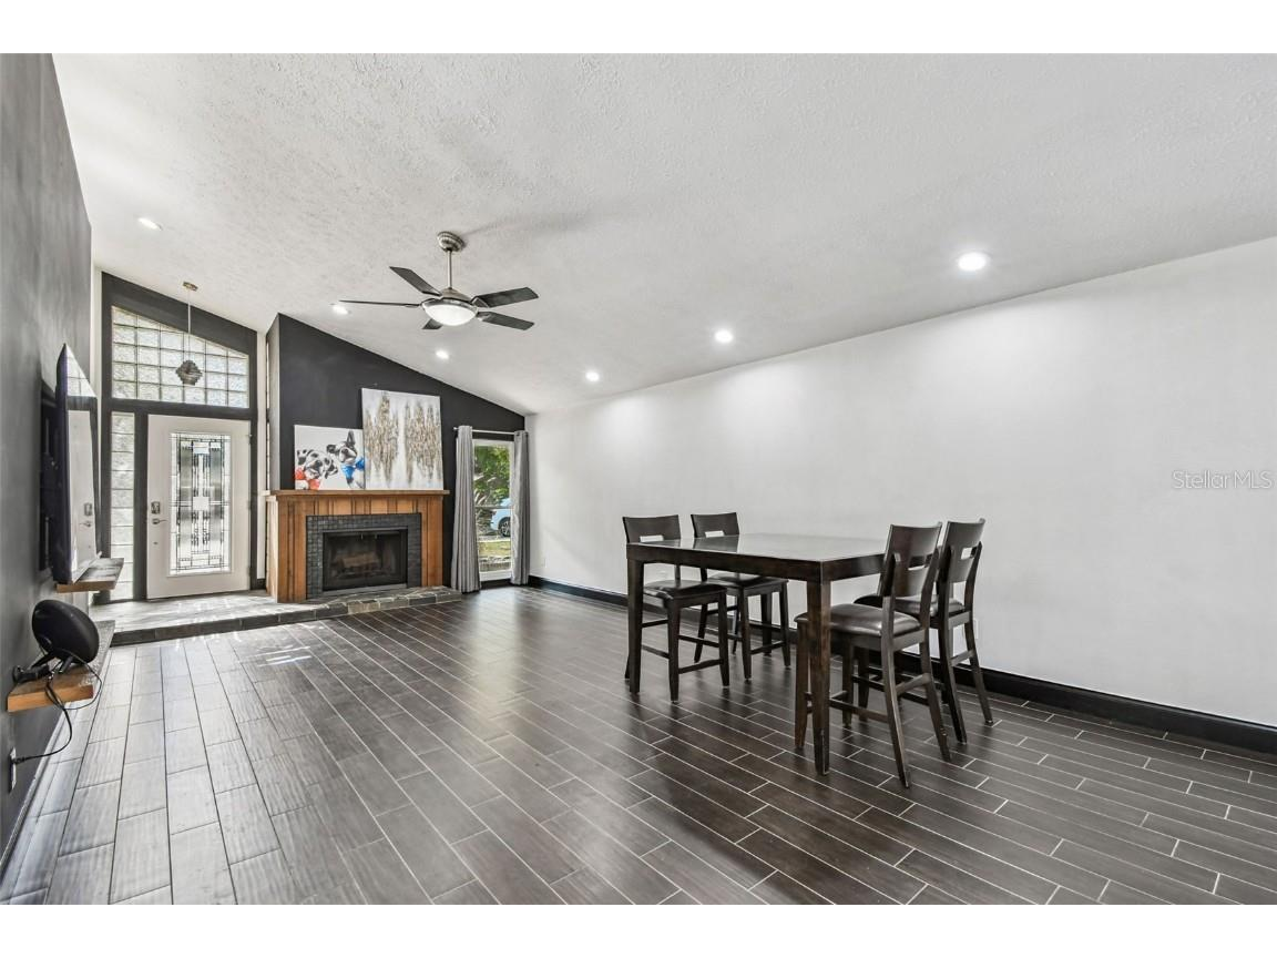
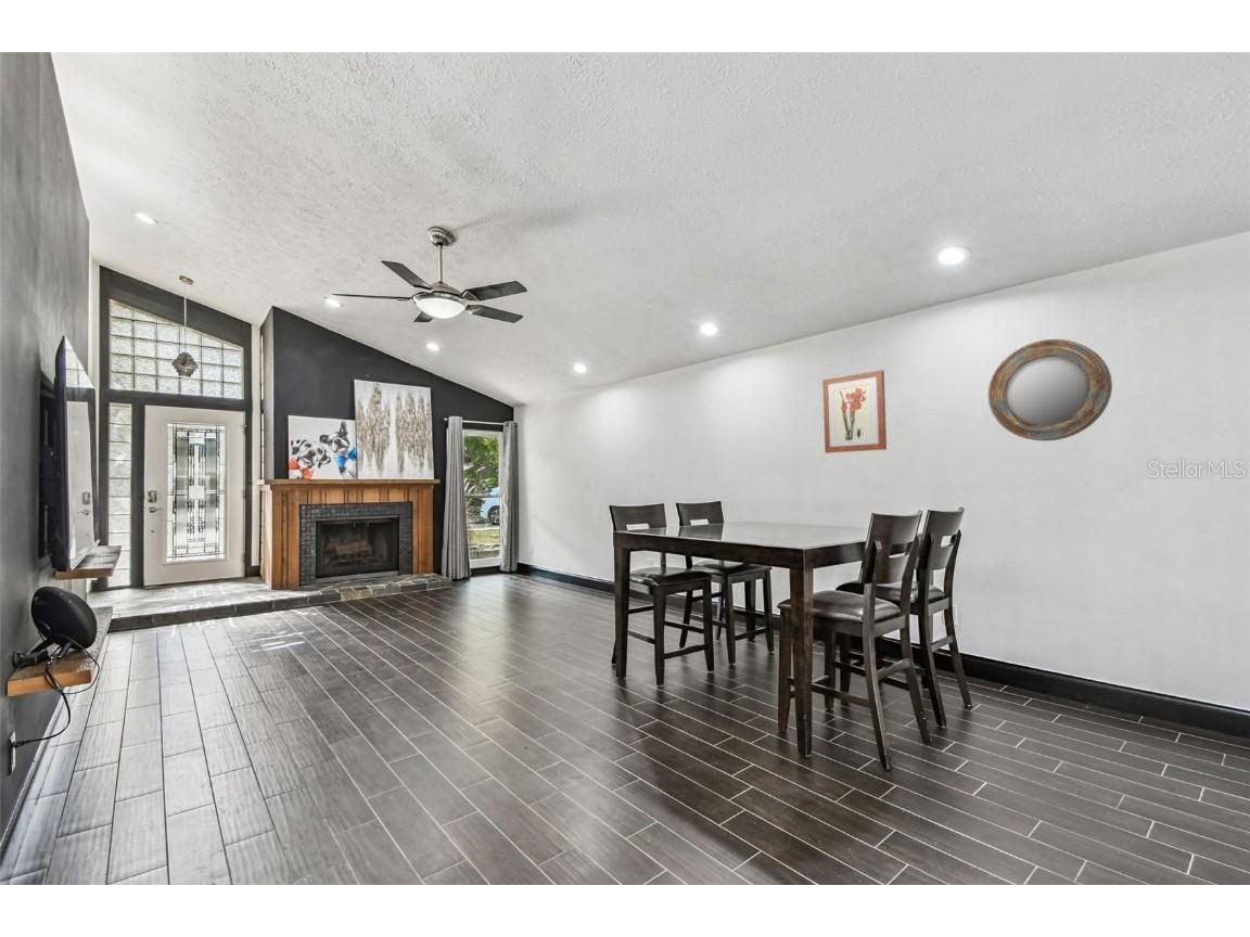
+ home mirror (1045, 390)
+ wall art (853, 413)
